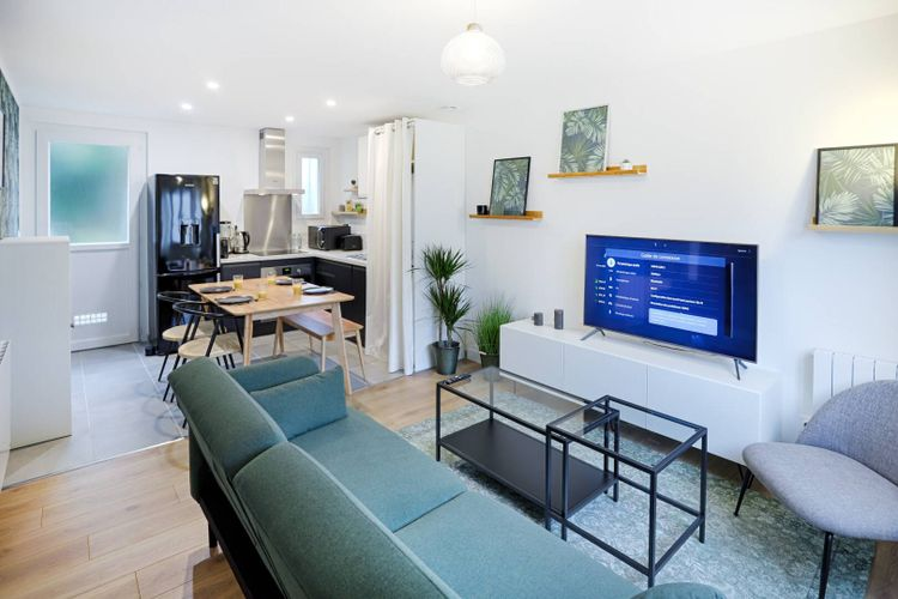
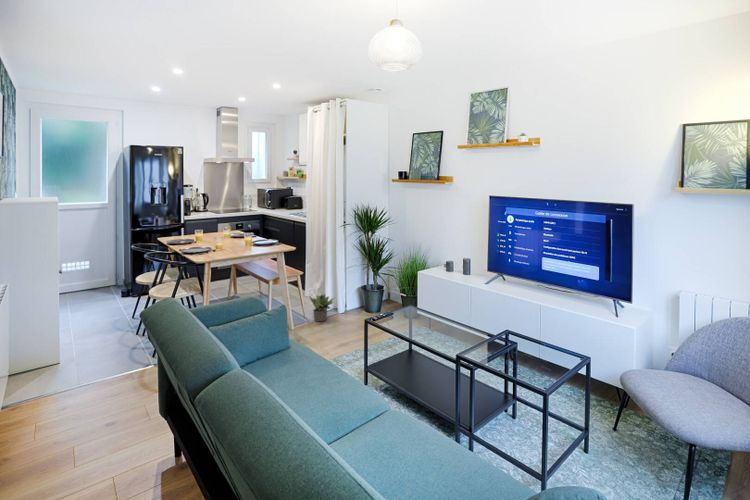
+ potted plant (321, 306)
